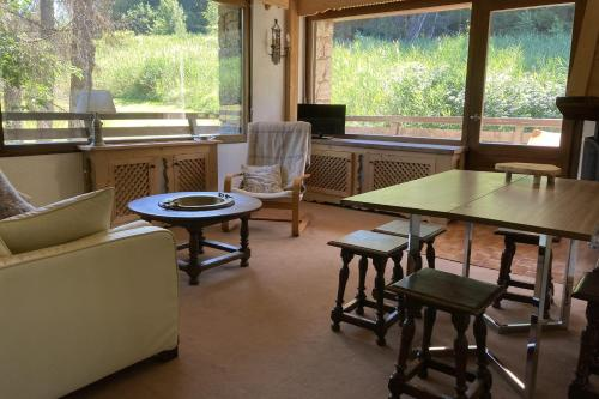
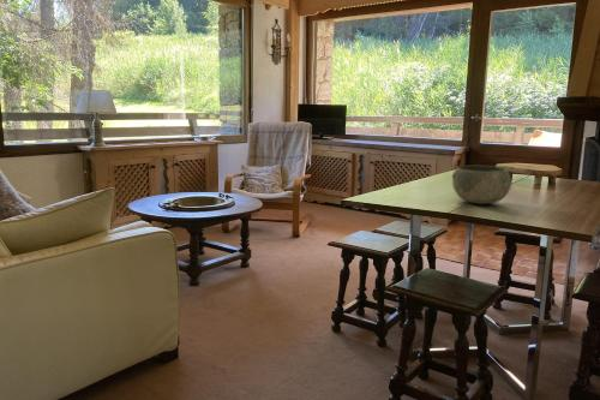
+ bowl (480, 185)
